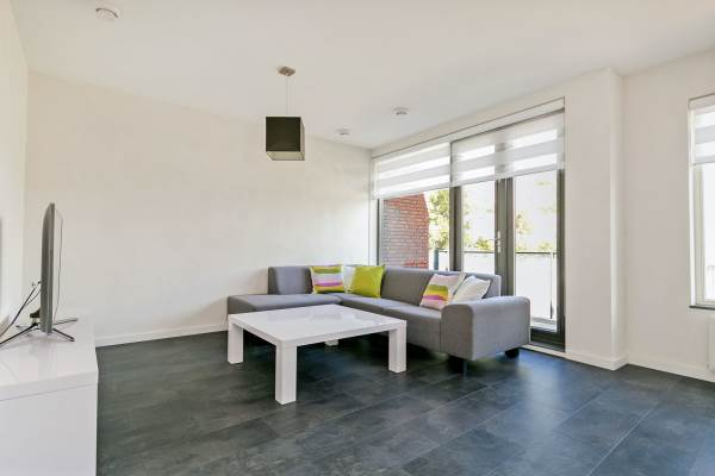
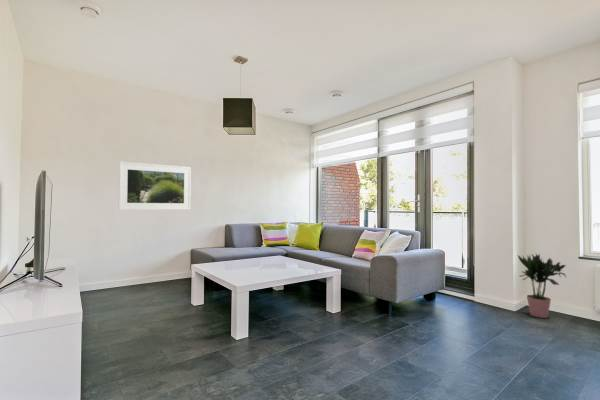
+ potted plant (544, 284)
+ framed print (157, 187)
